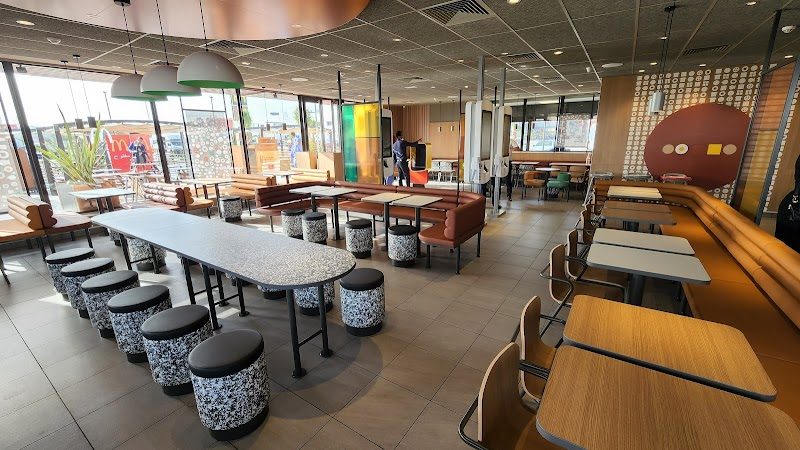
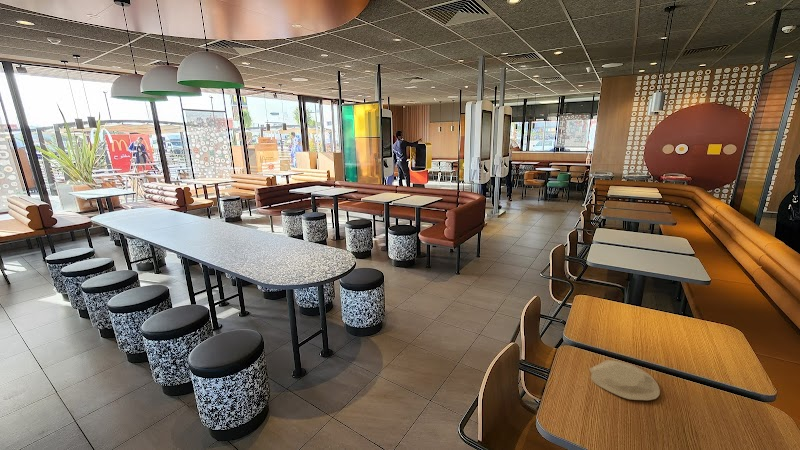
+ plate (622, 376)
